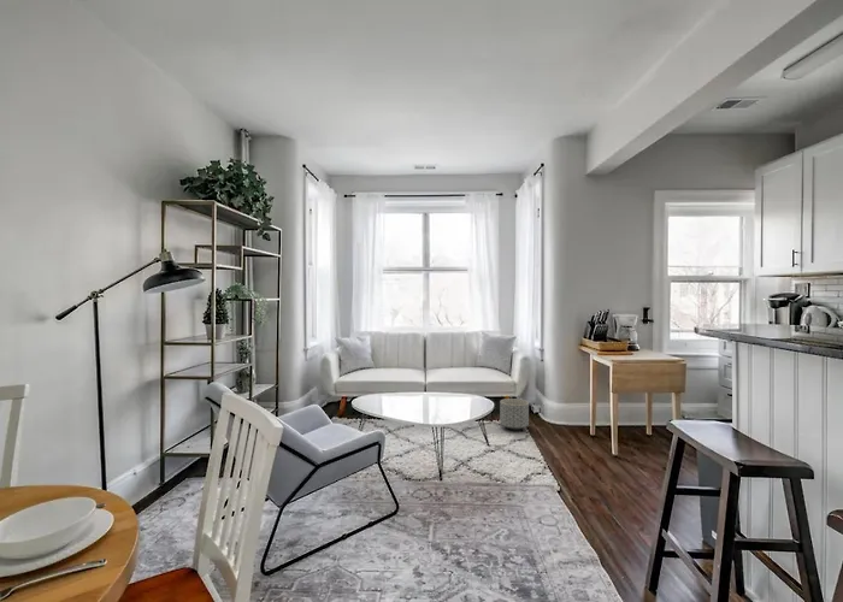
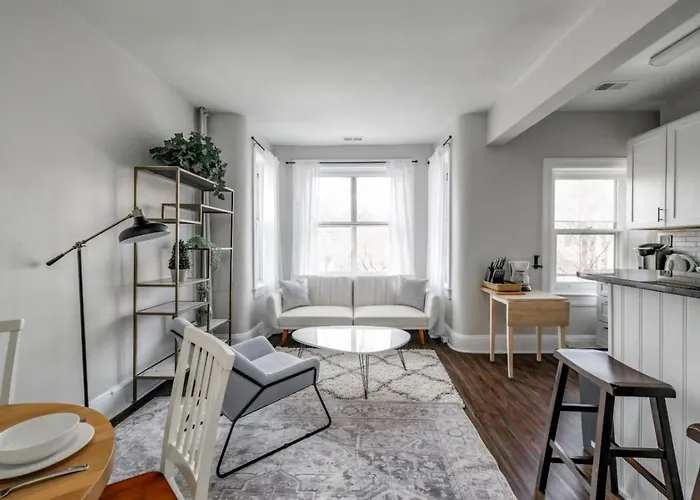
- planter (514, 414)
